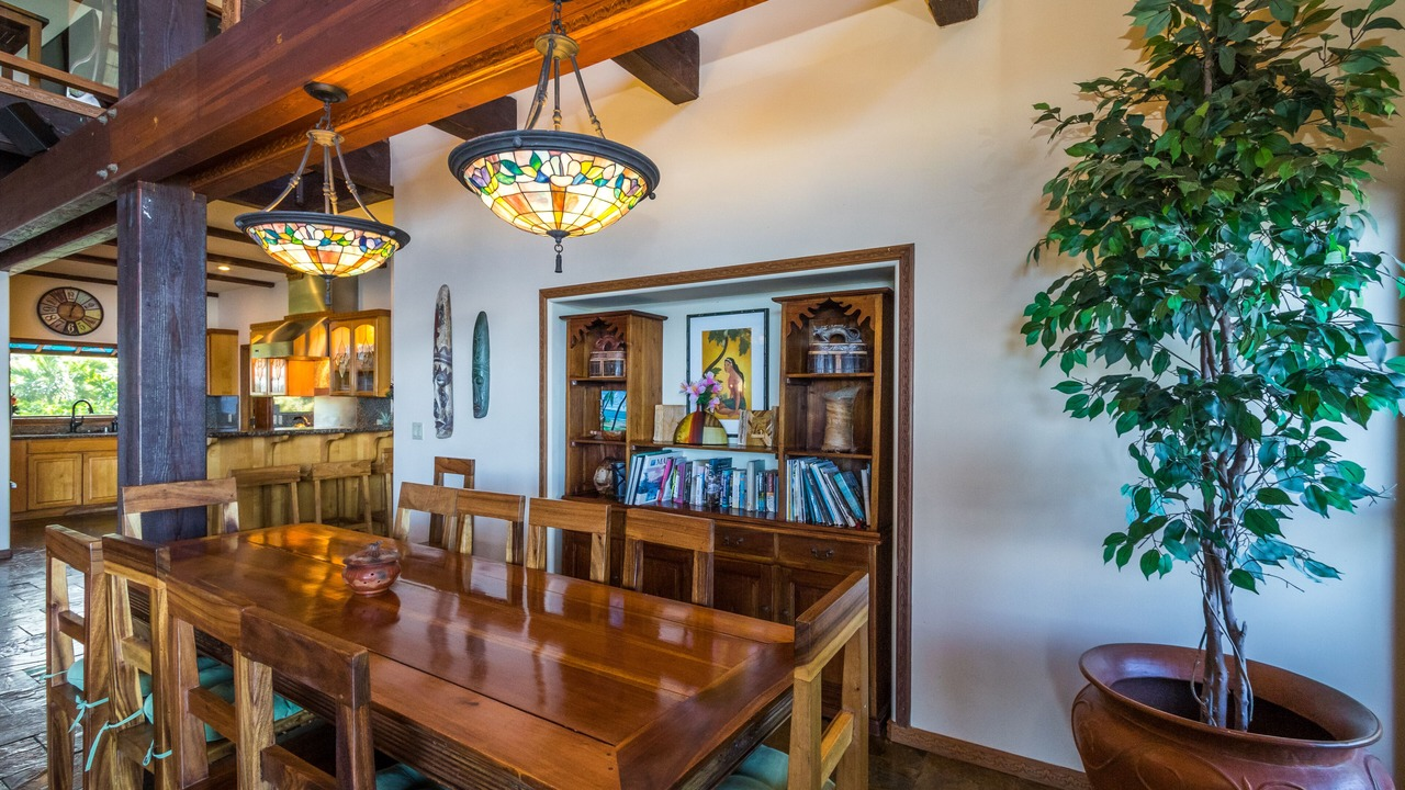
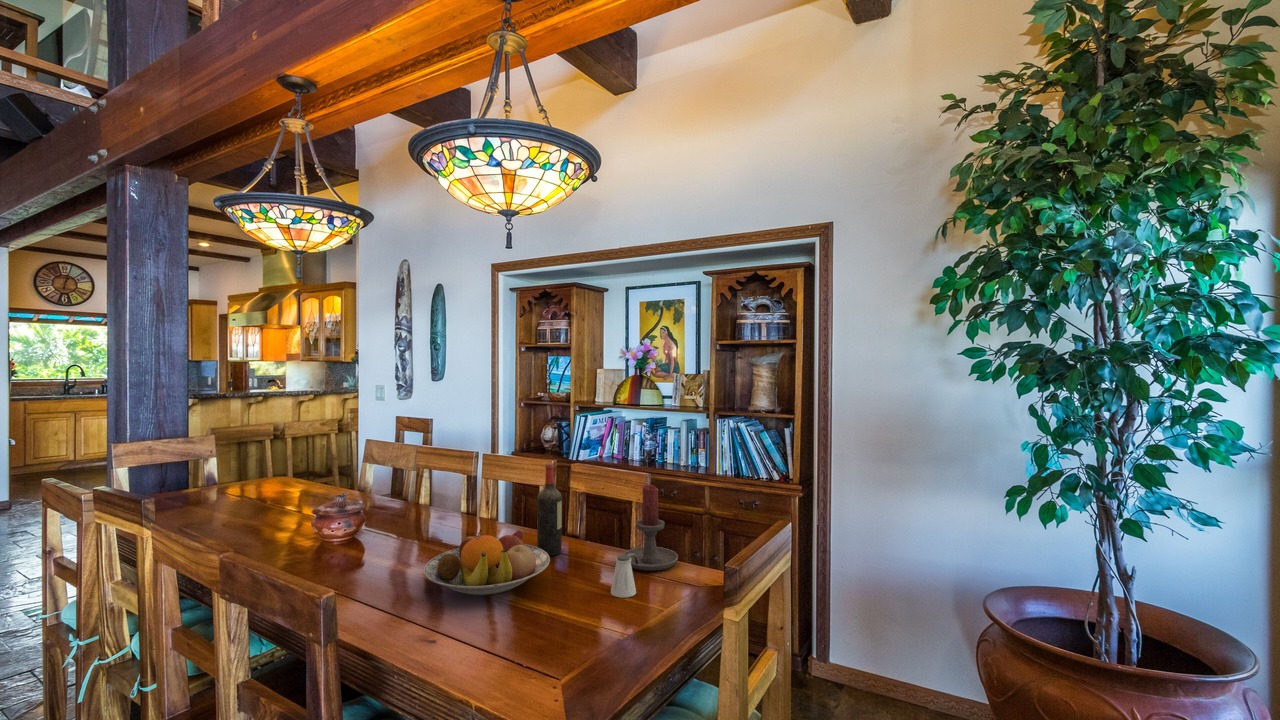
+ fruit bowl (488, 557)
+ saltshaker (623, 574)
+ wine bottle (549, 508)
+ candle holder (645, 525)
